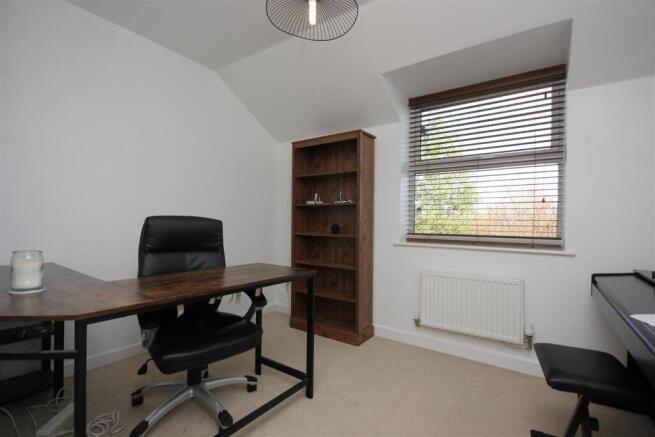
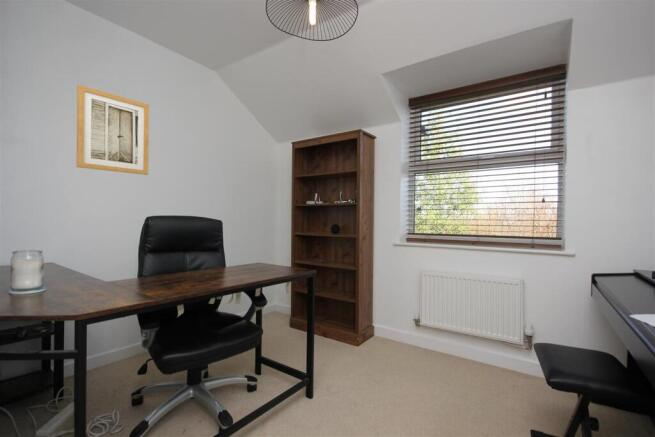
+ wall art (115, 133)
